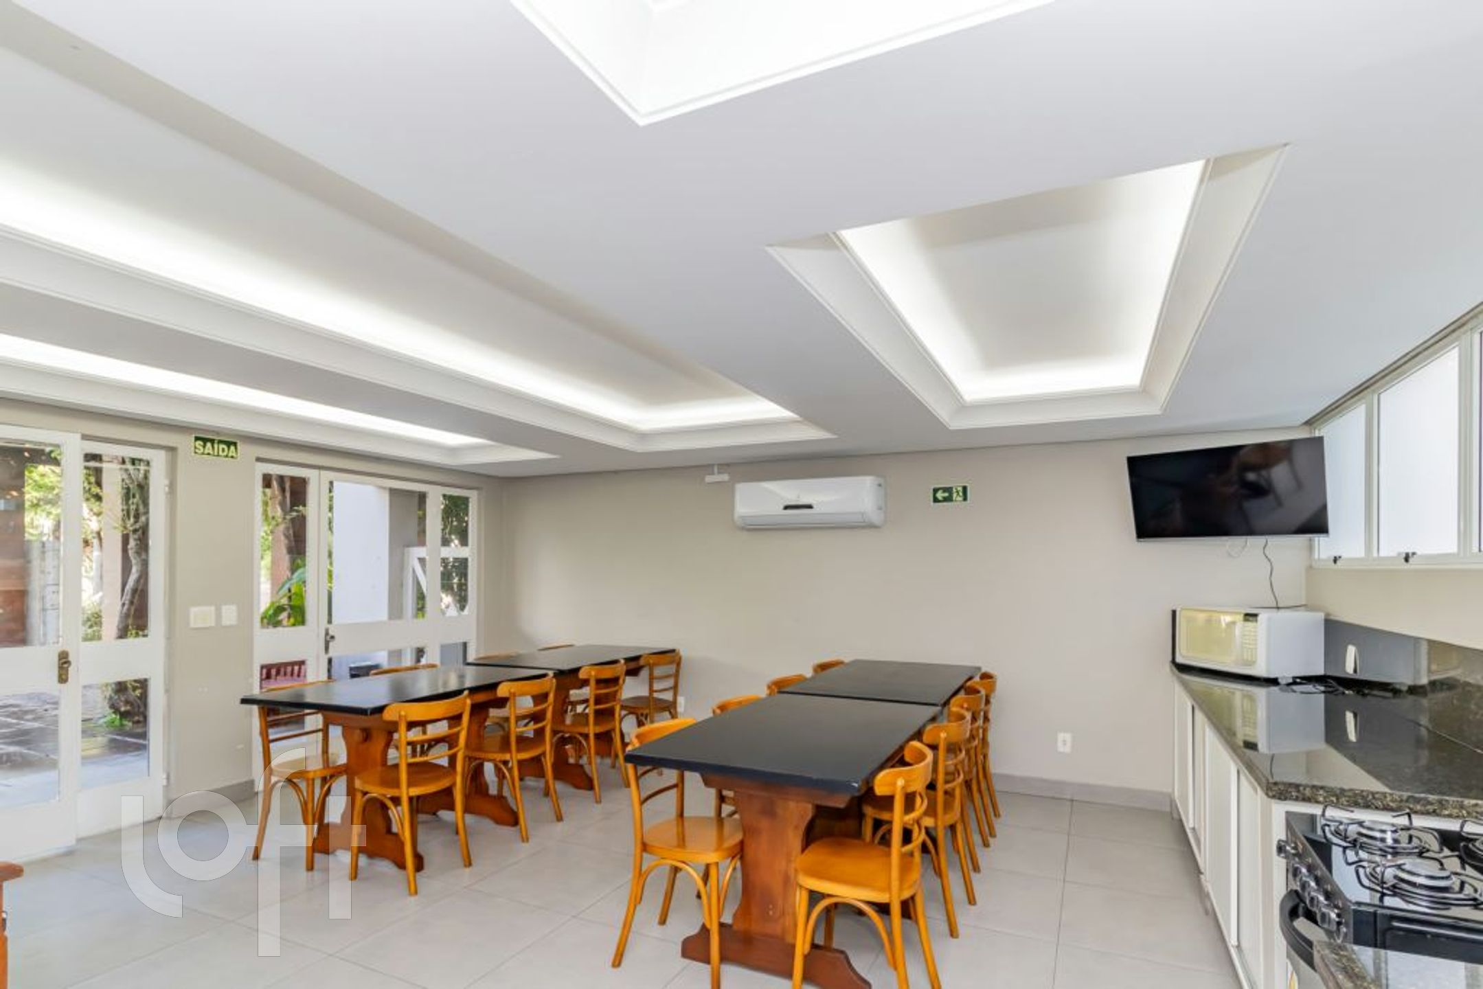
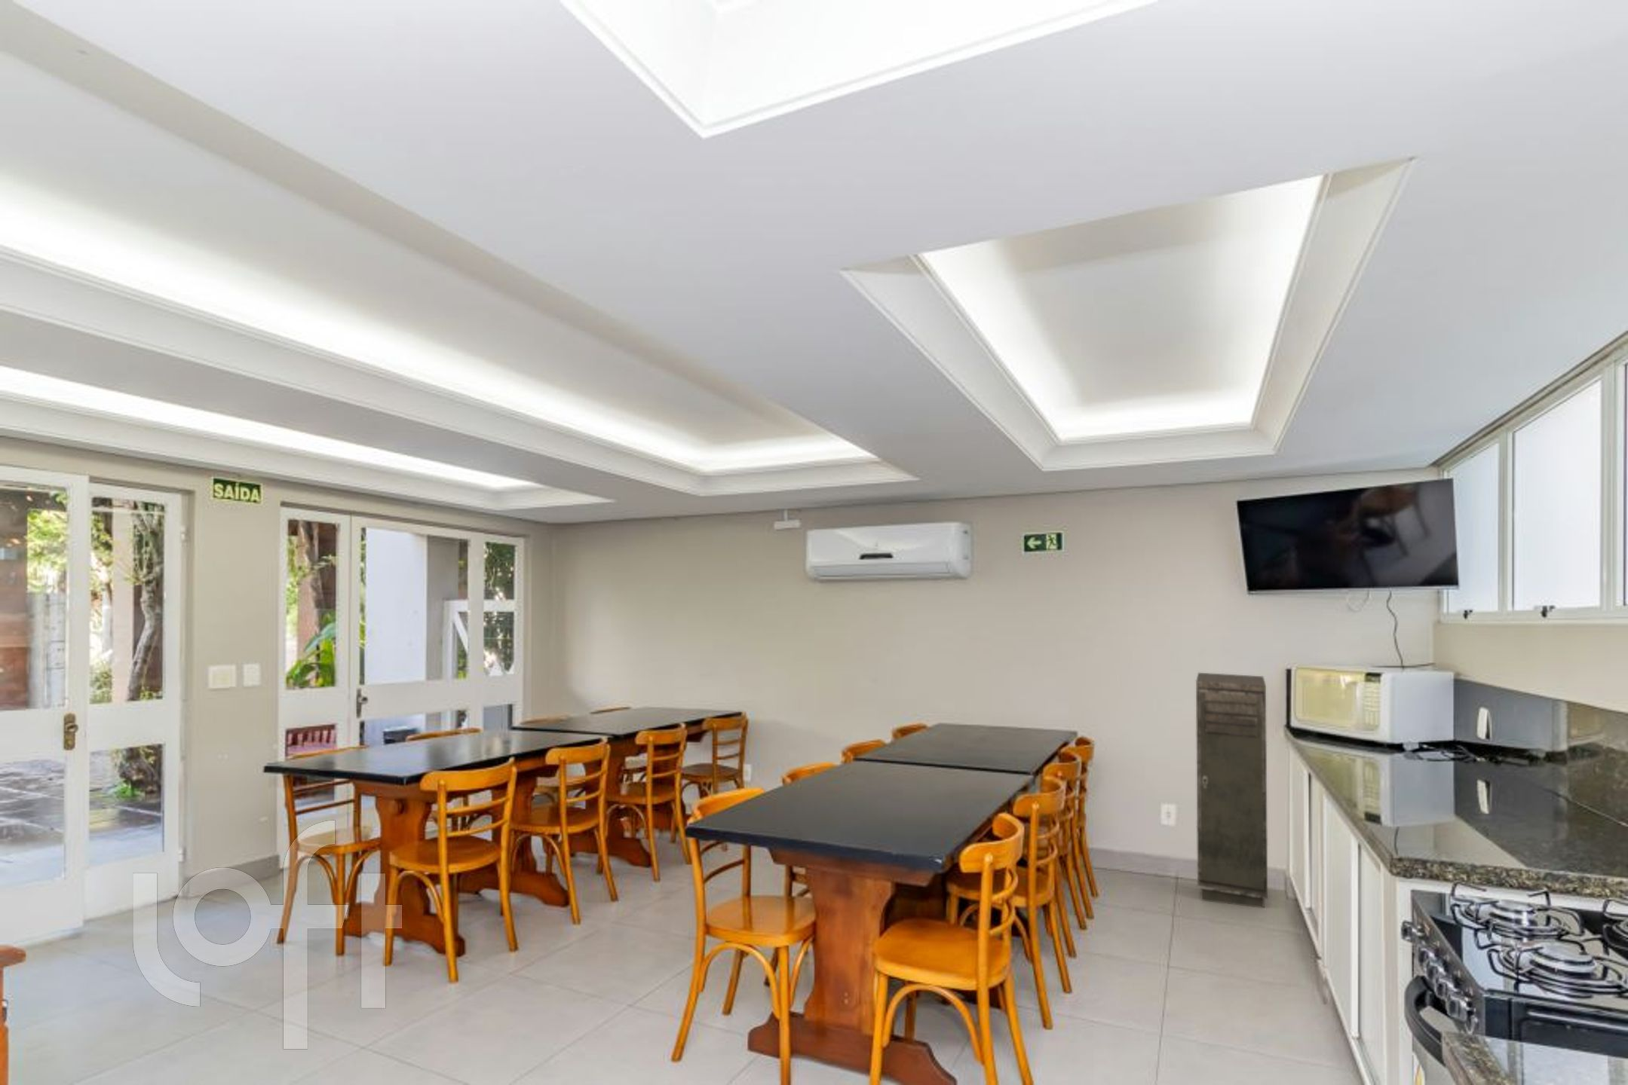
+ storage cabinet (1231, 786)
